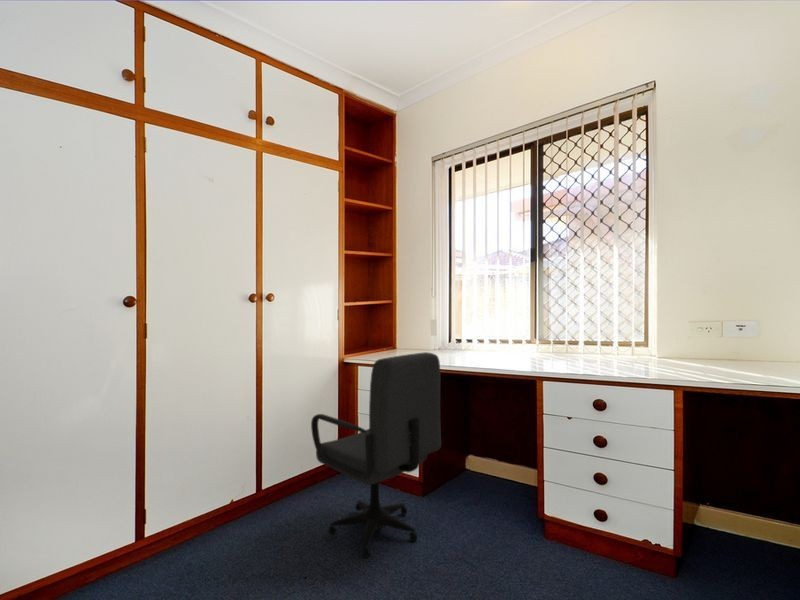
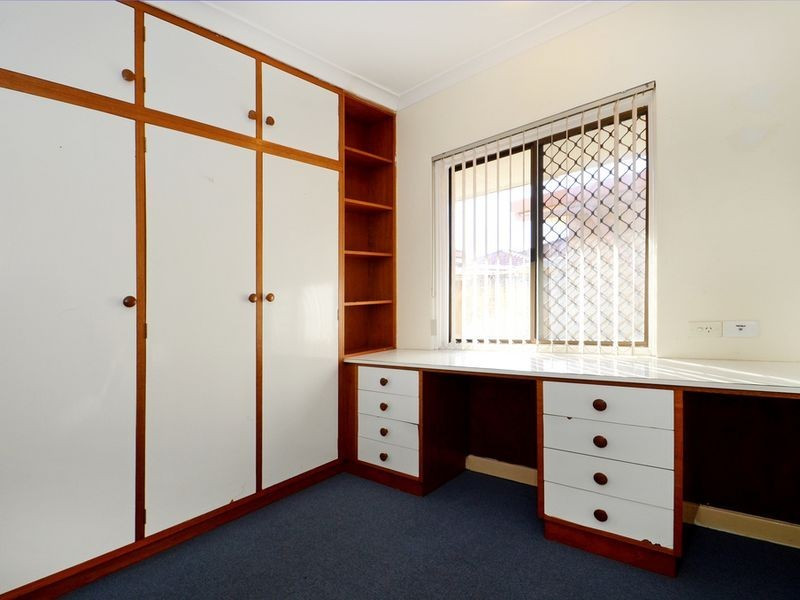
- office chair (376, 441)
